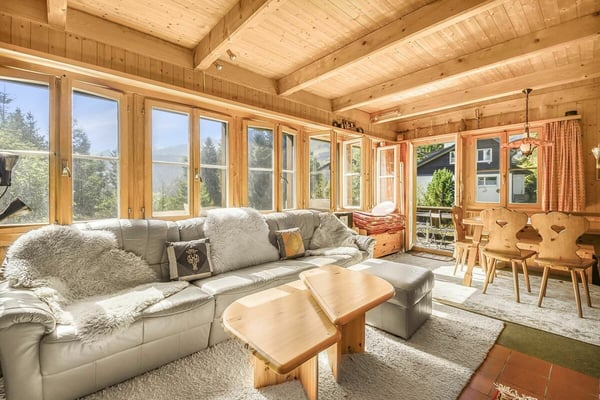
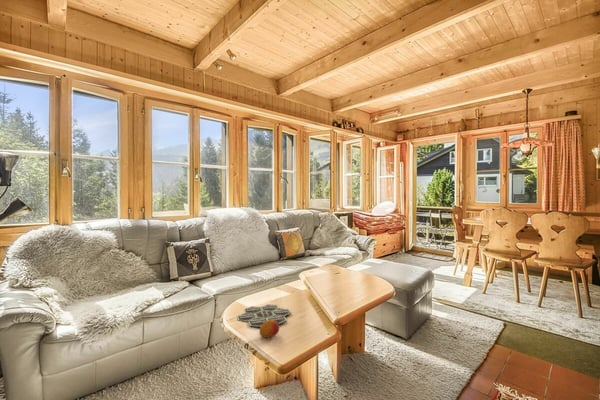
+ fruit (269, 328)
+ board game (264, 314)
